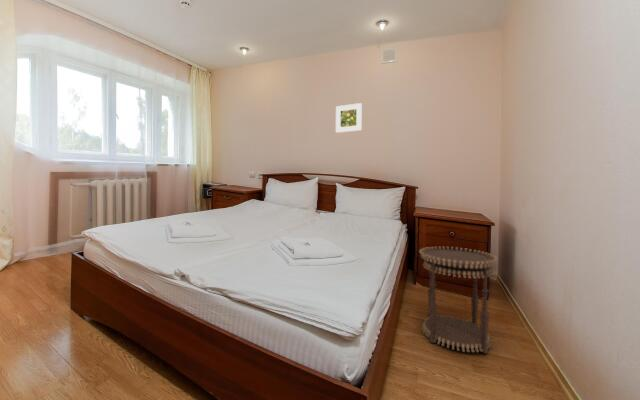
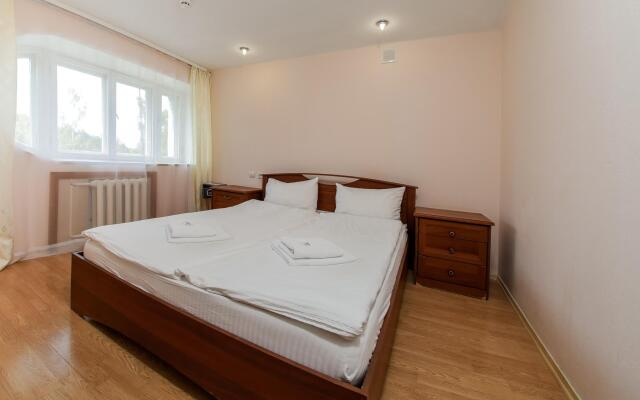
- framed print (348, 118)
- side table (471, 295)
